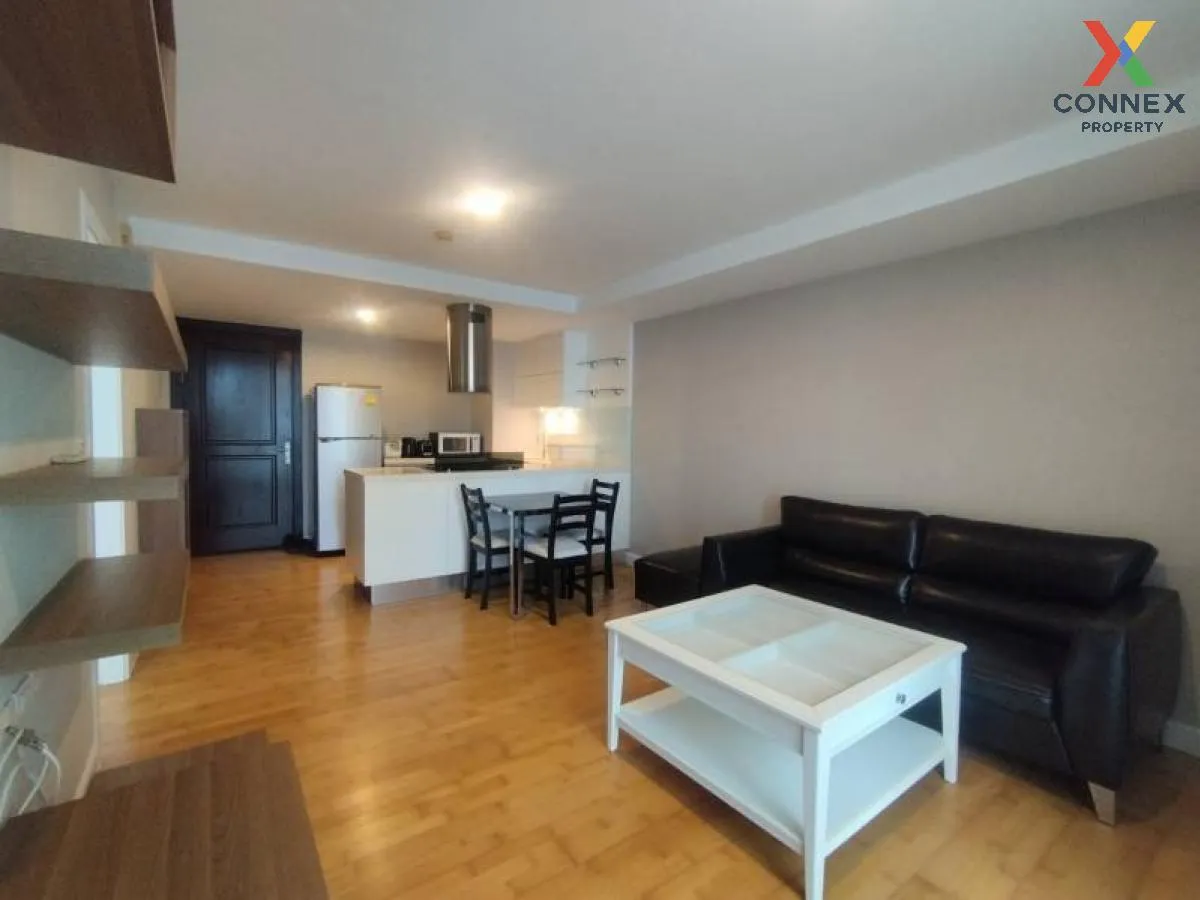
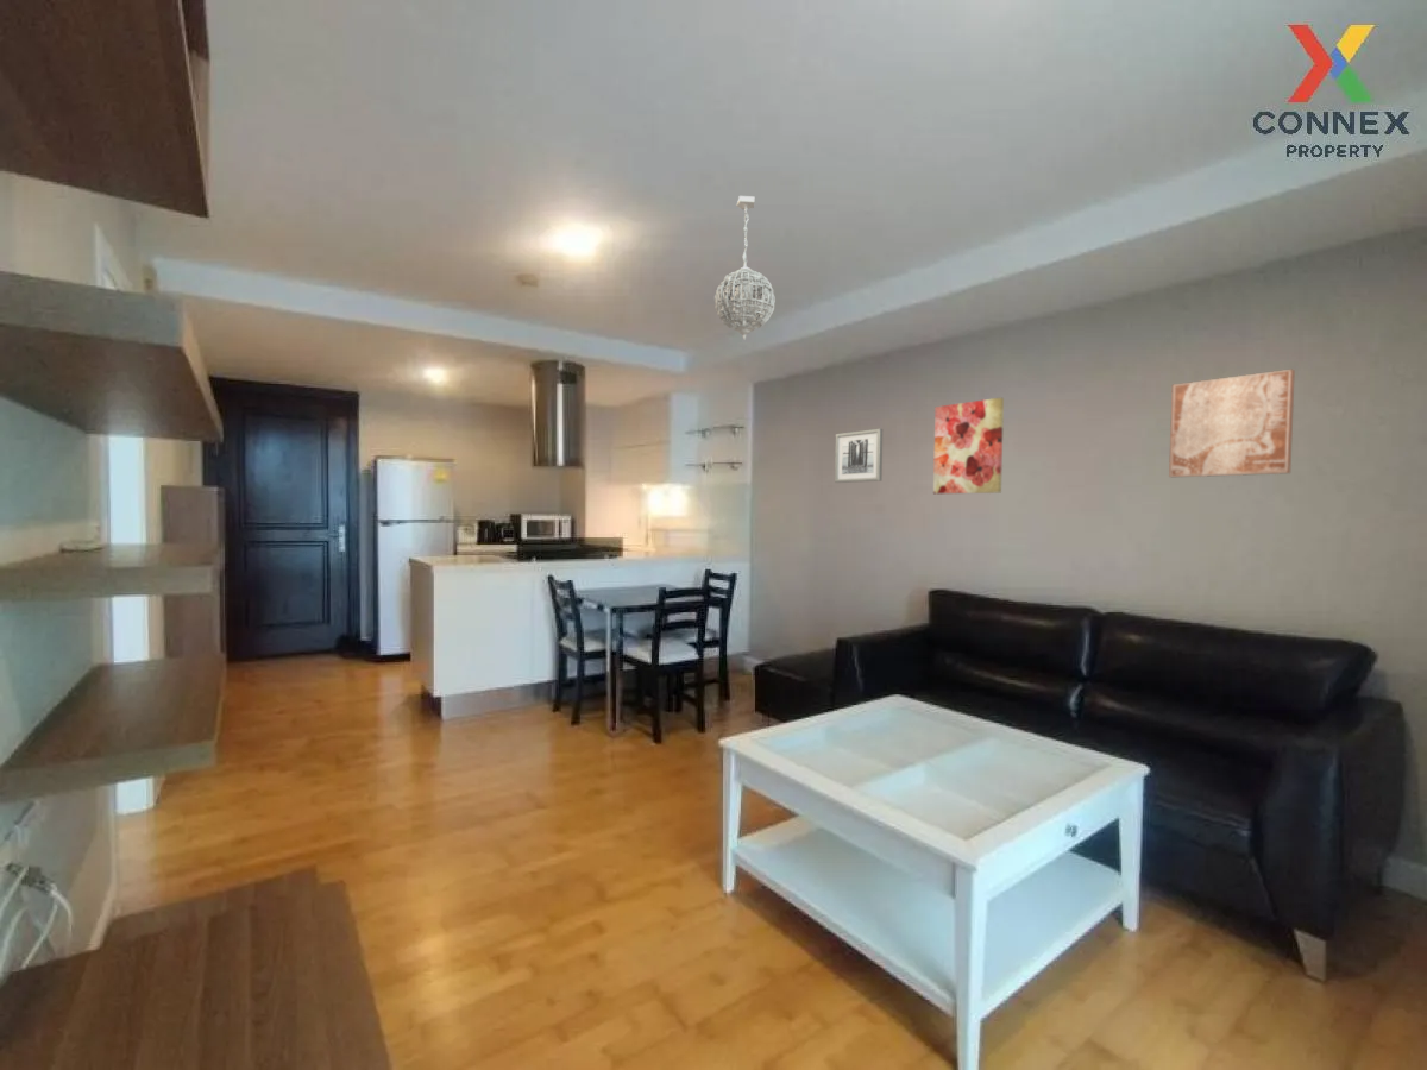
+ wall art (967, 447)
+ wall art (1227, 426)
+ wall art (857, 457)
+ pendant light (744, 270)
